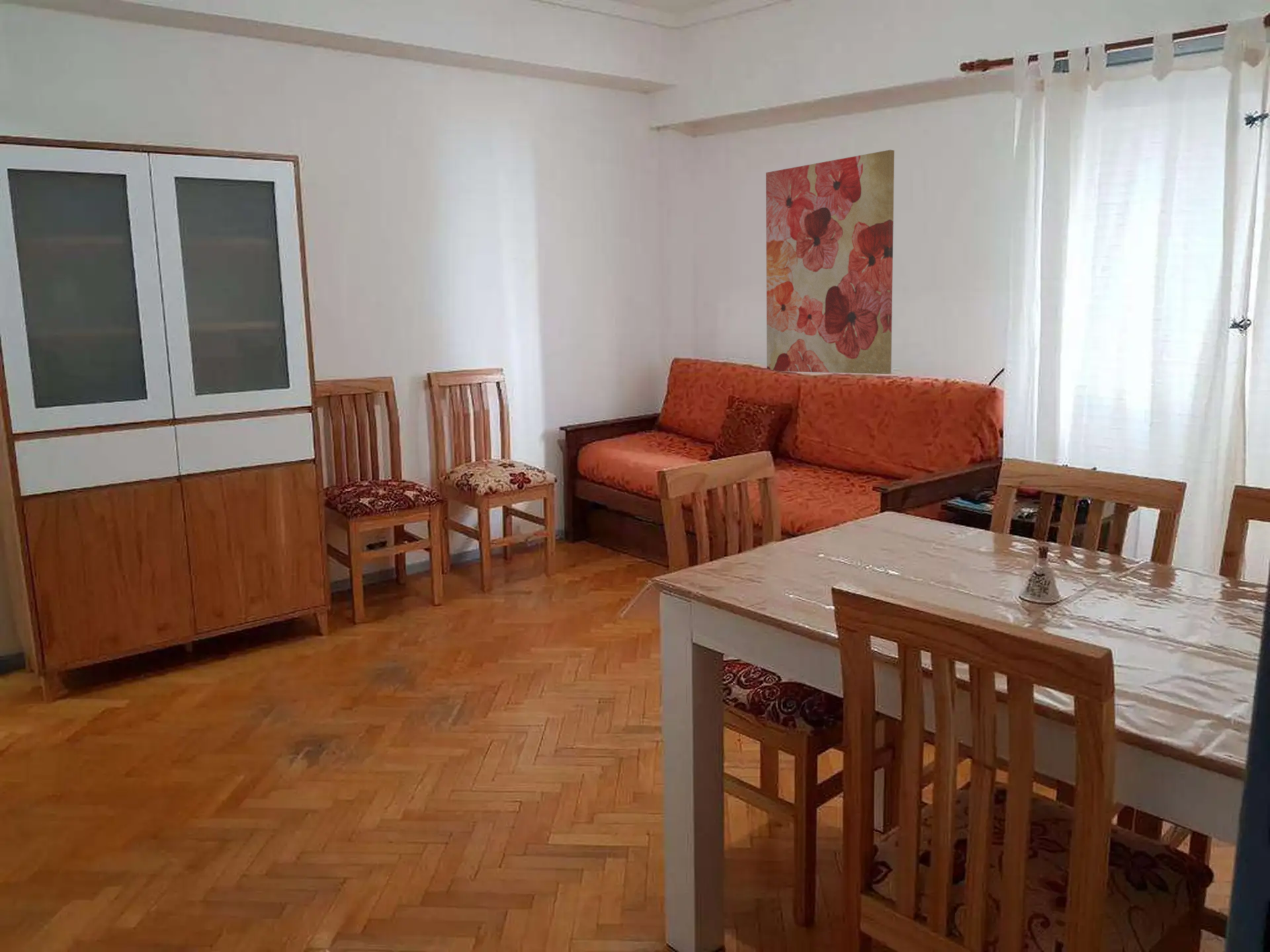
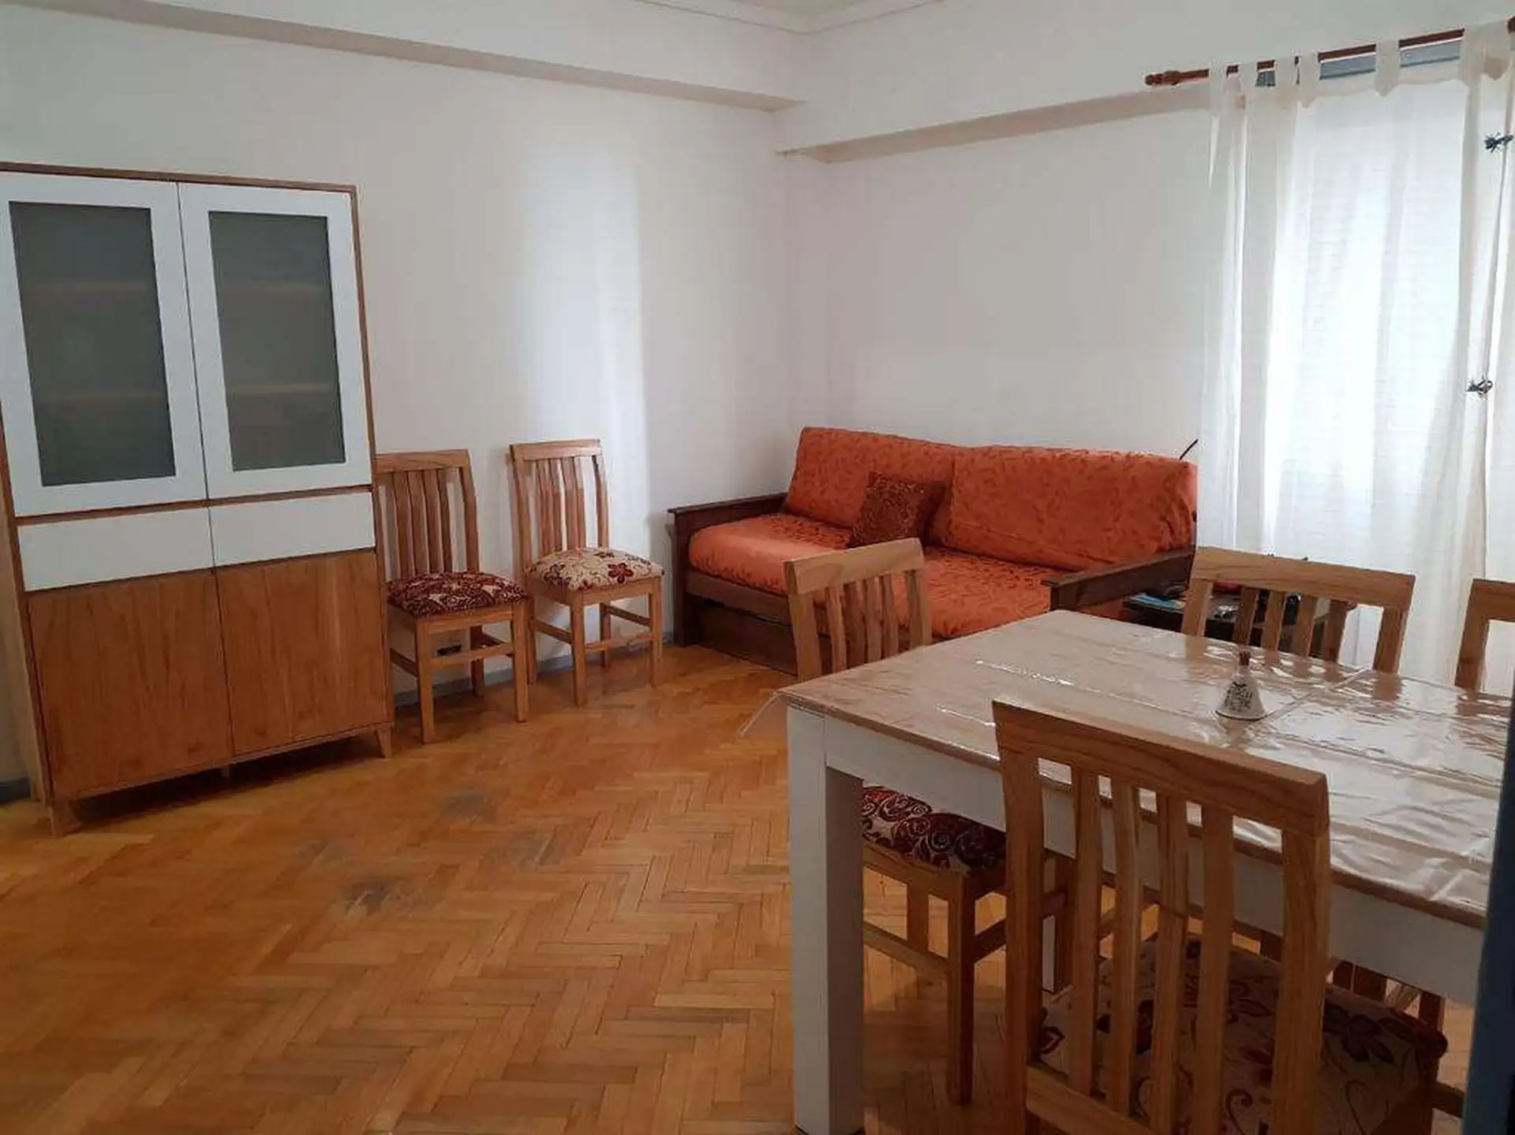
- wall art (826, 268)
